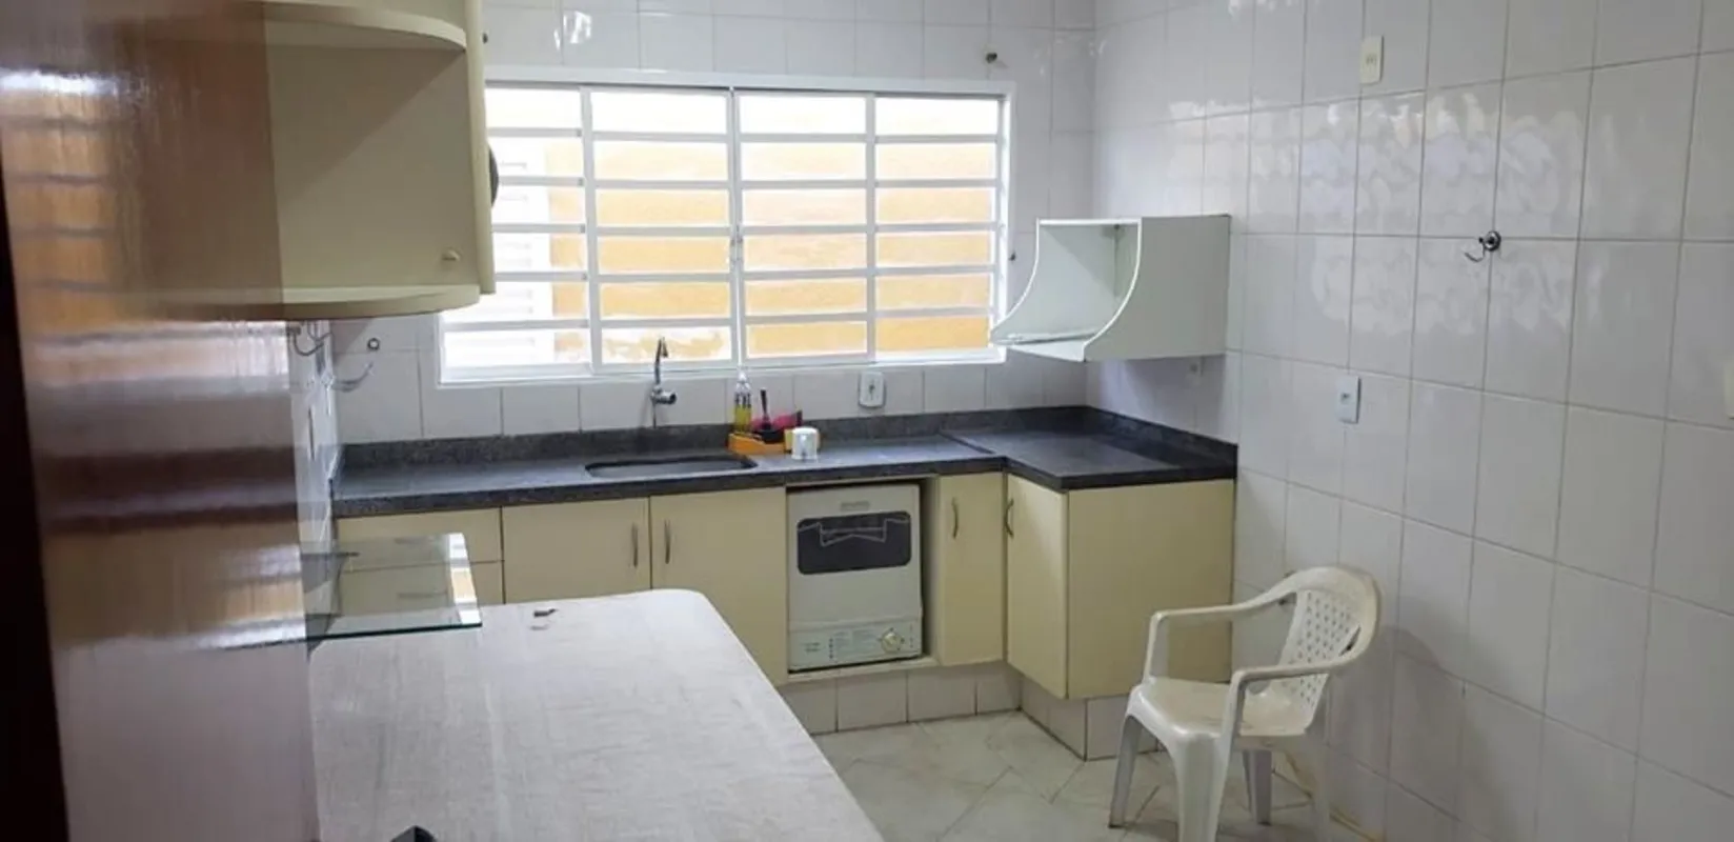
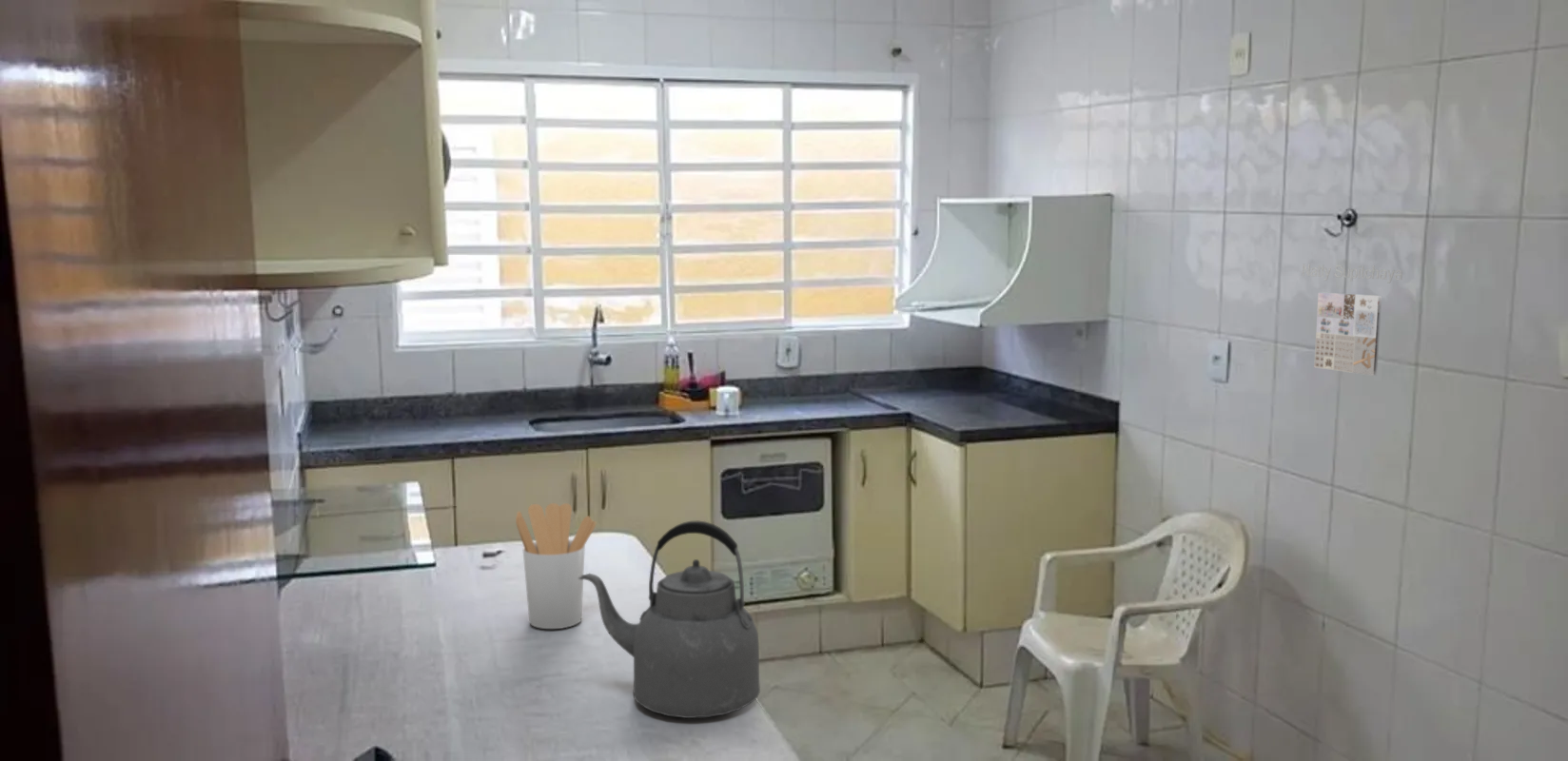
+ utensil holder (553, 561)
+ kettle (667, 607)
+ calendar (1345, 318)
